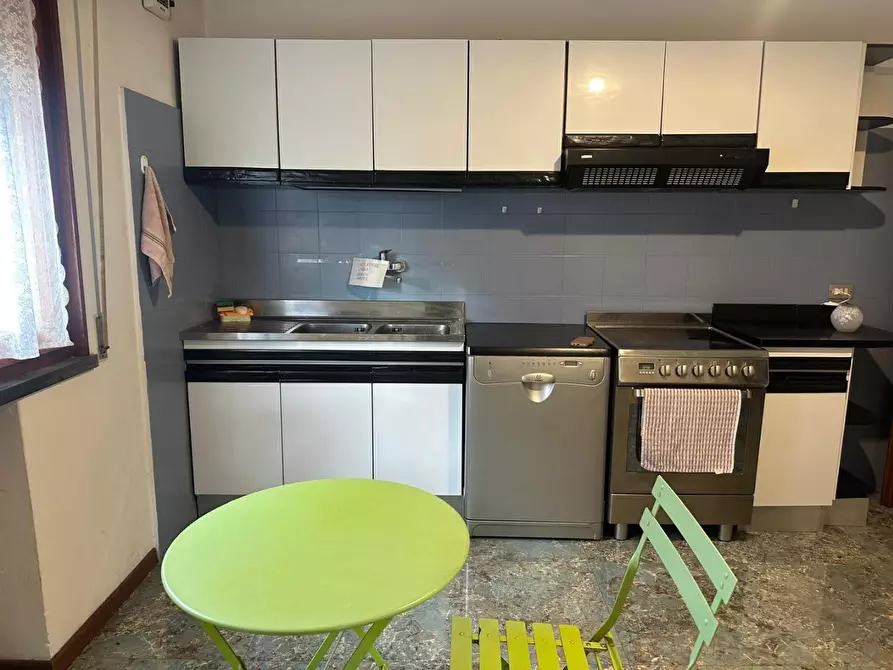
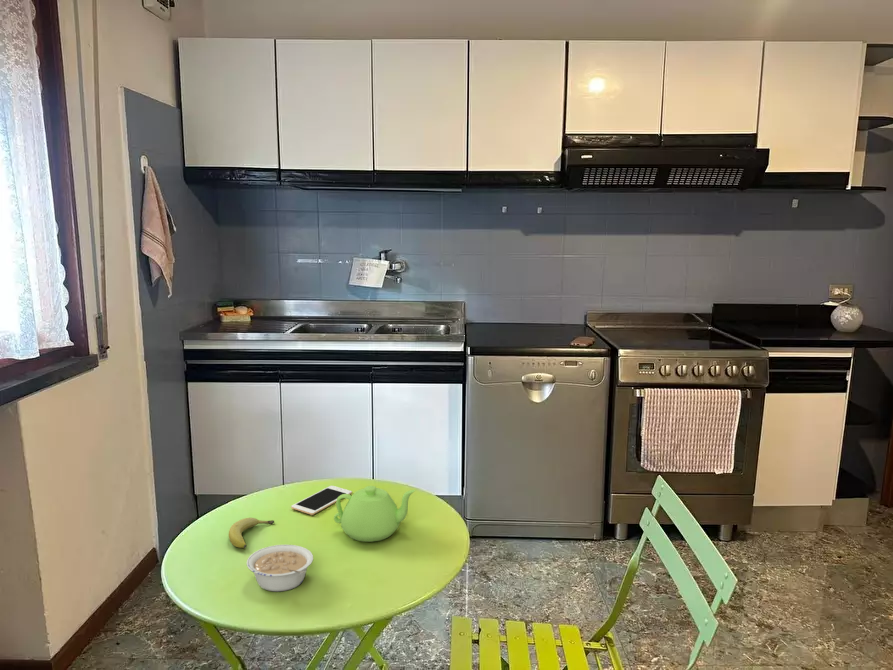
+ fruit (247, 528)
+ cell phone (322, 499)
+ legume (282, 567)
+ teapot (374, 510)
